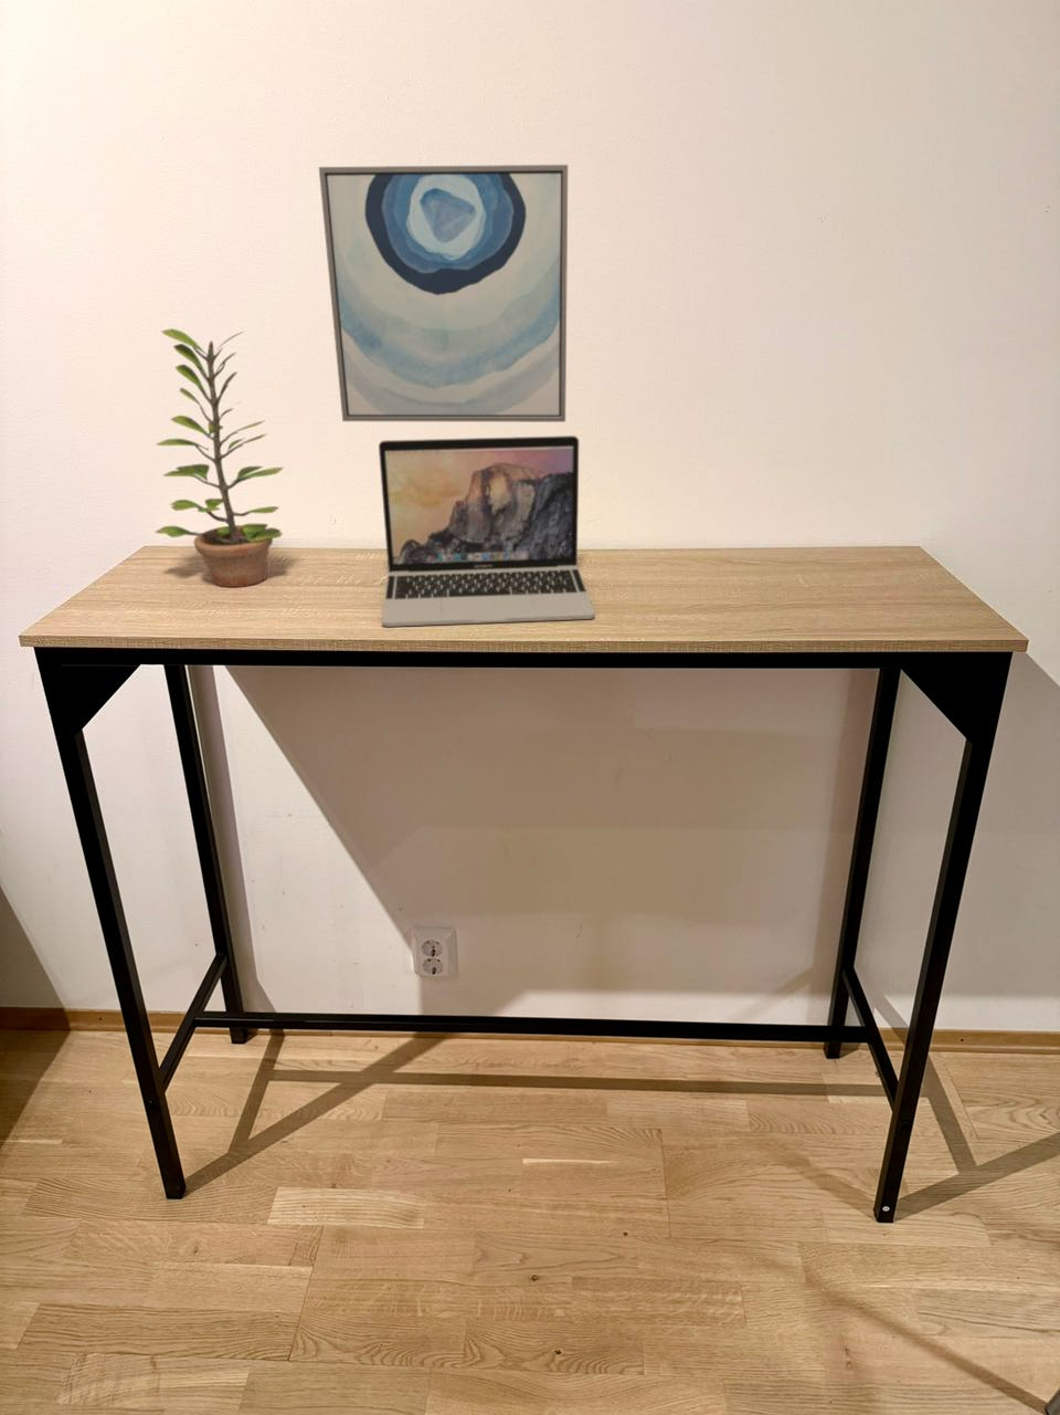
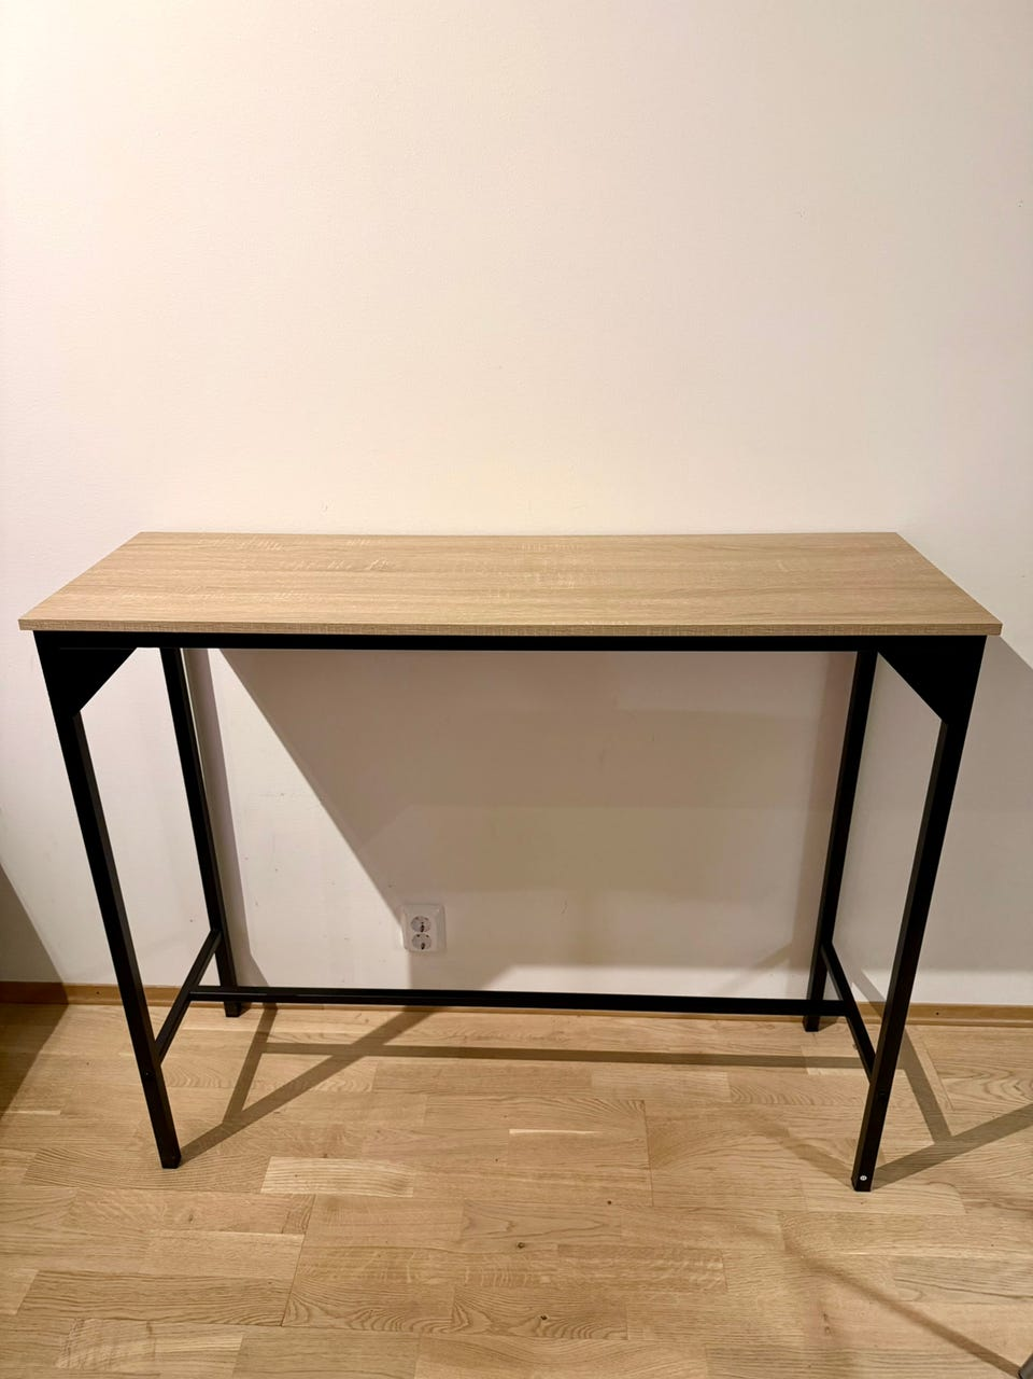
- laptop (483, 528)
- wall art (449, 300)
- plant (210, 460)
